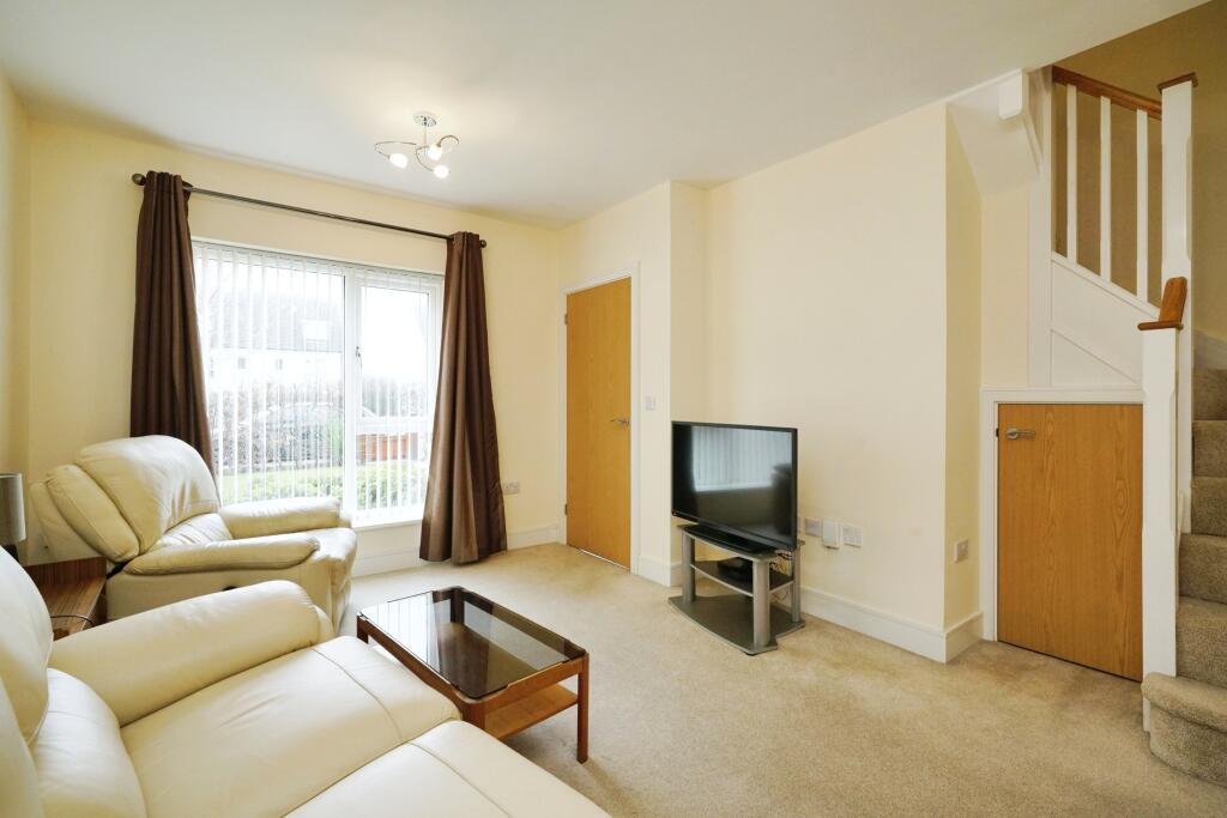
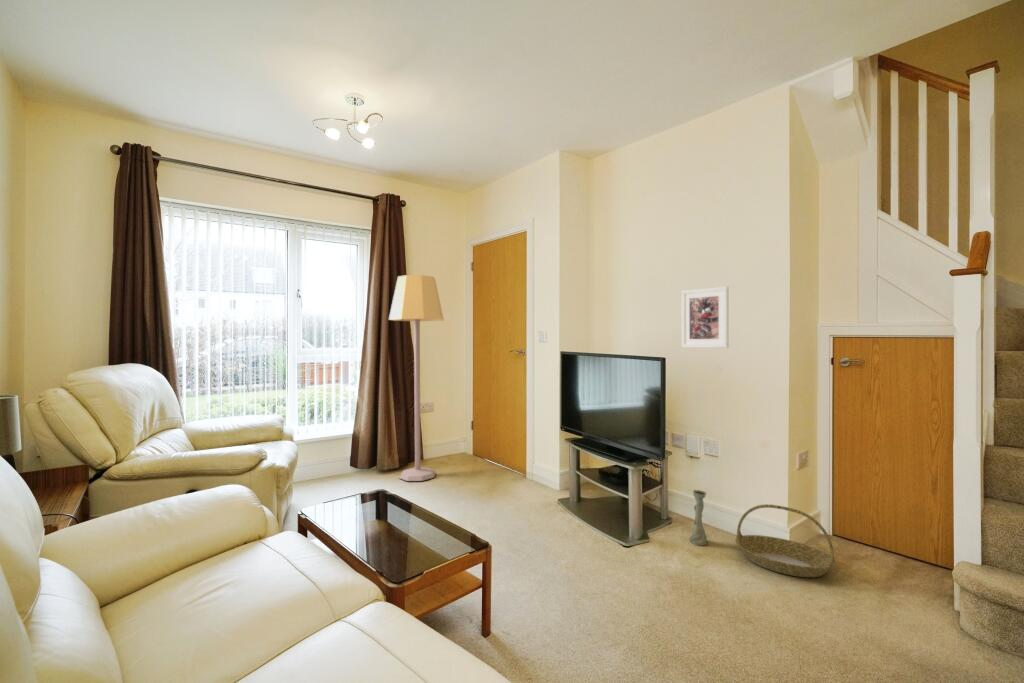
+ basket (780, 538)
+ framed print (704, 318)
+ lamp (417, 376)
+ vase (698, 516)
